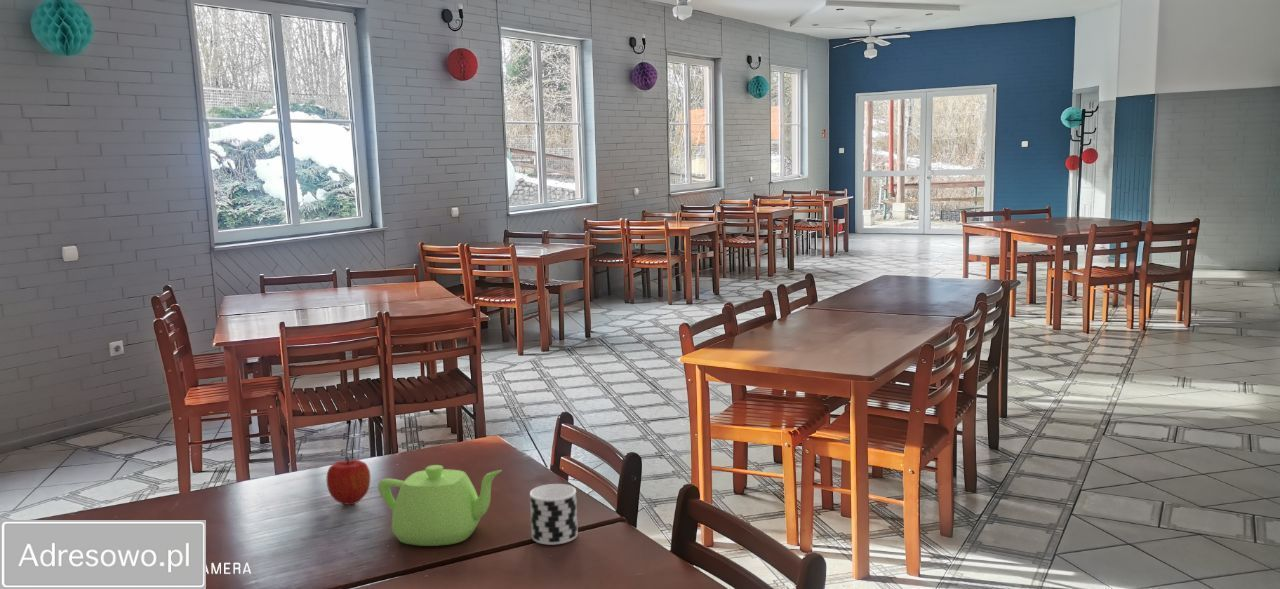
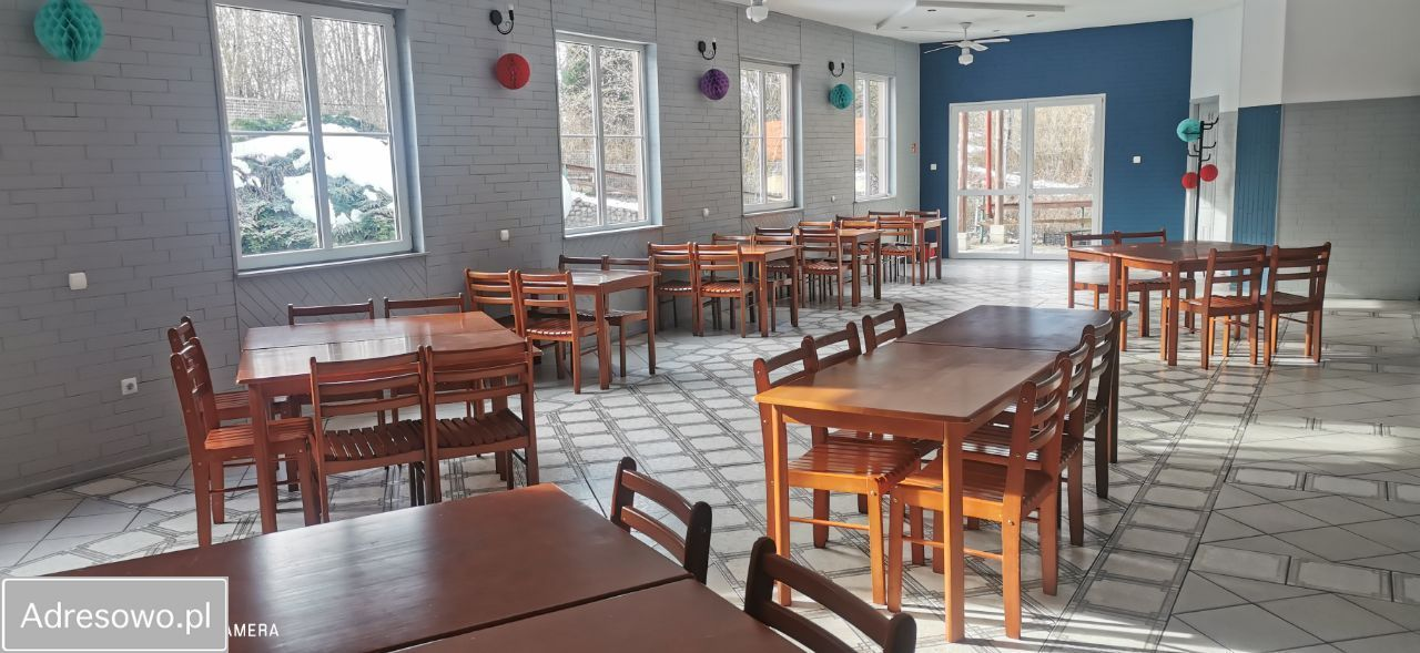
- fruit (348, 480)
- teapot (440, 499)
- cup (555, 510)
